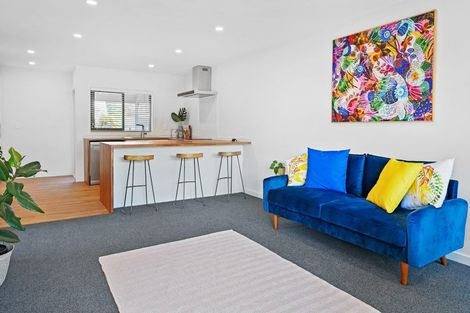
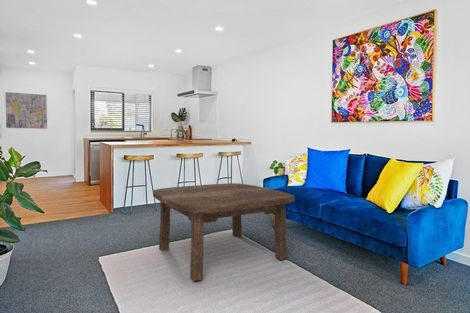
+ wall art (26, 111)
+ coffee table (216, 220)
